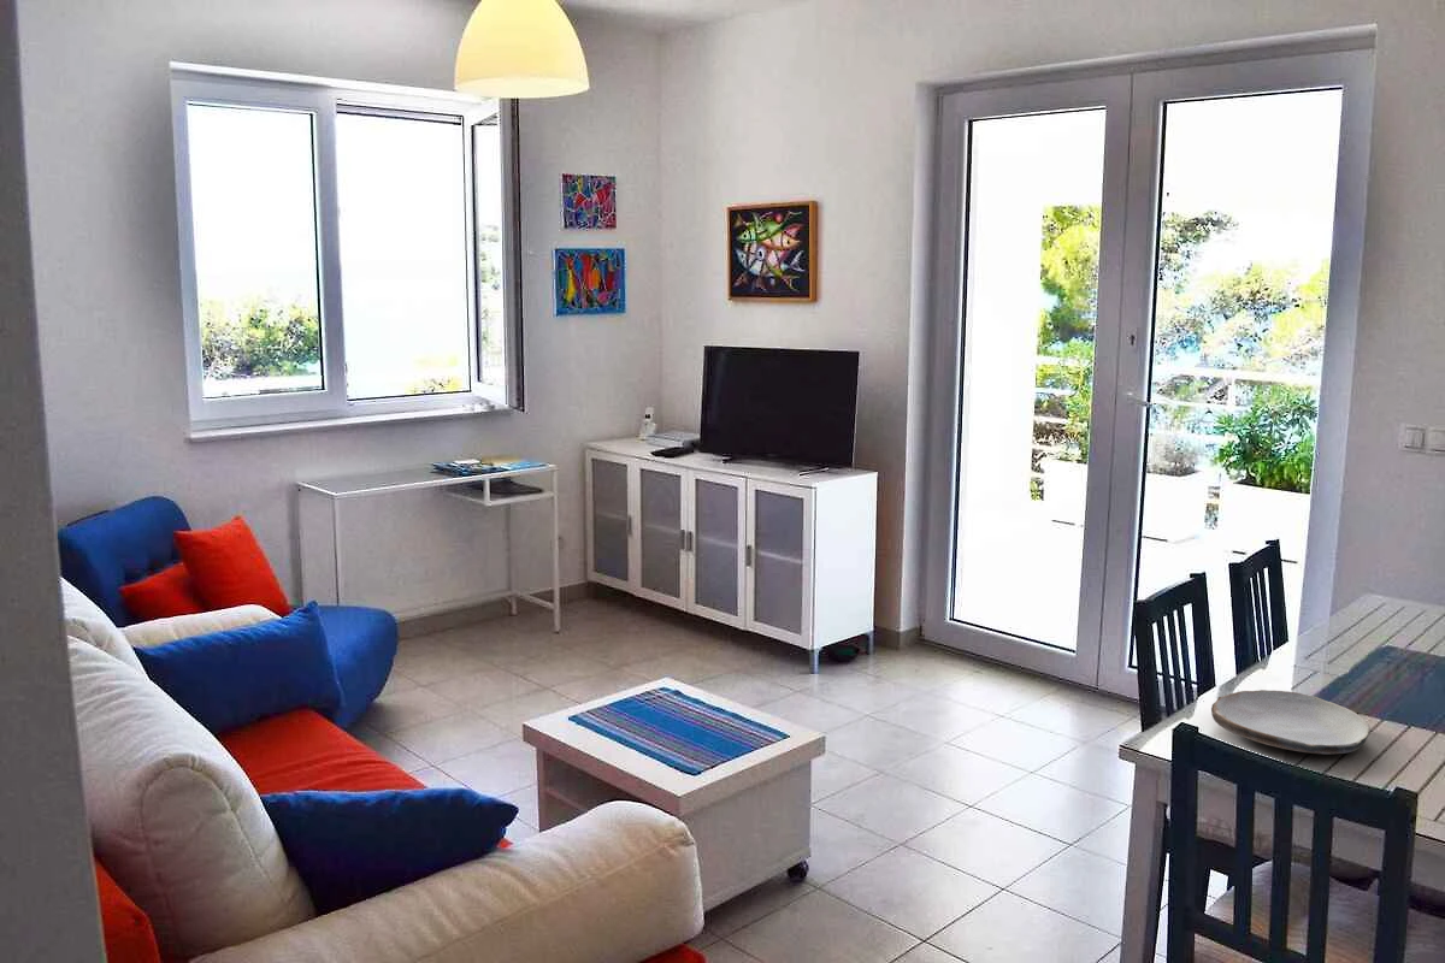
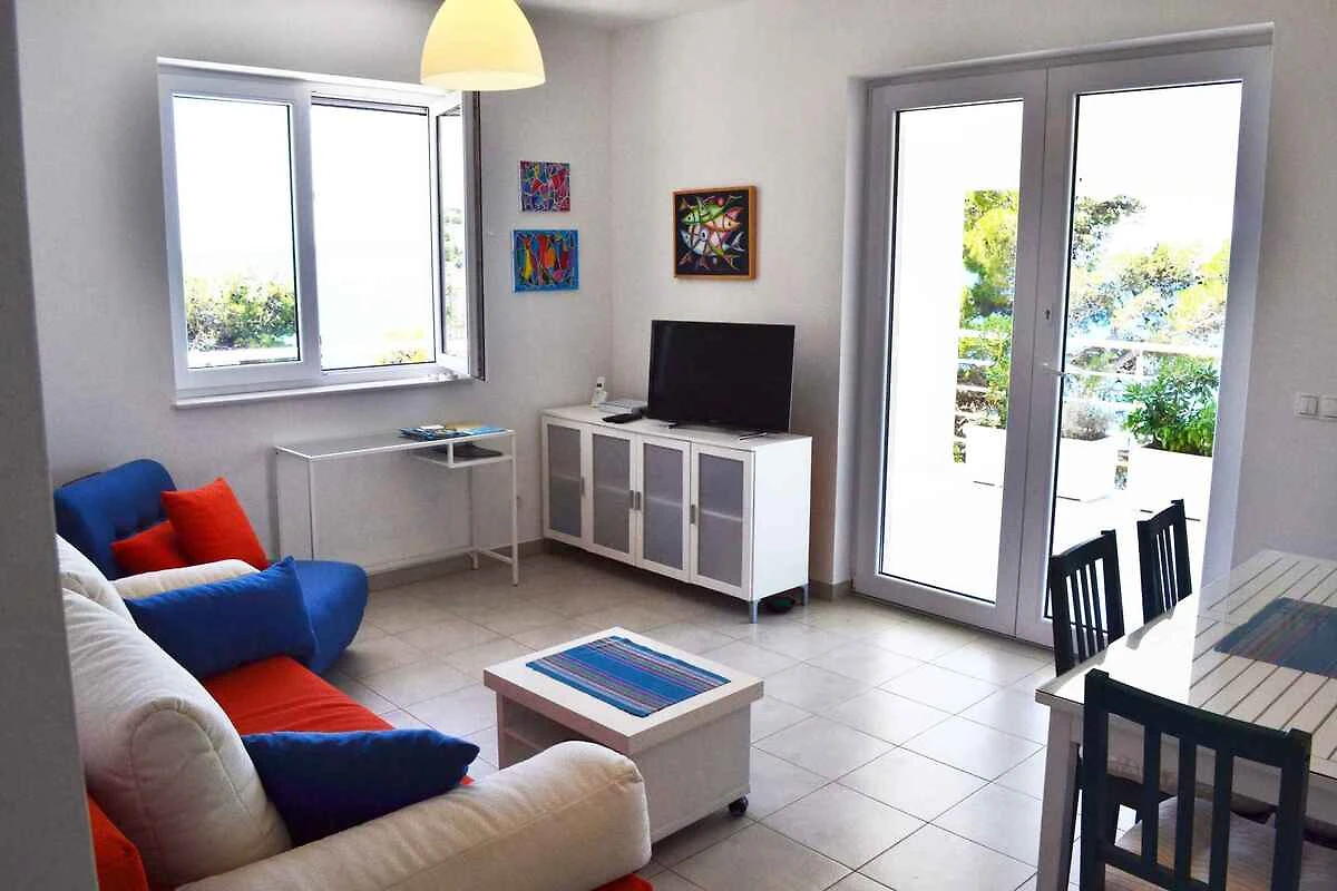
- plate (1288, 722)
